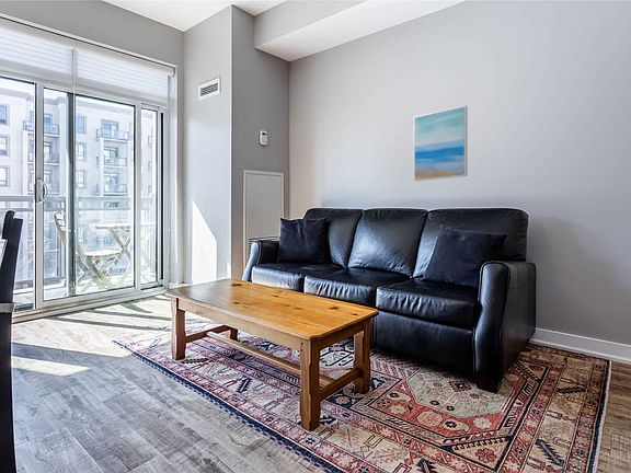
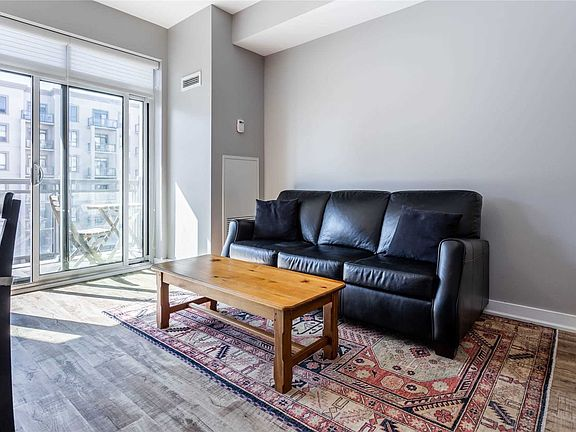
- wall art (439, 145)
